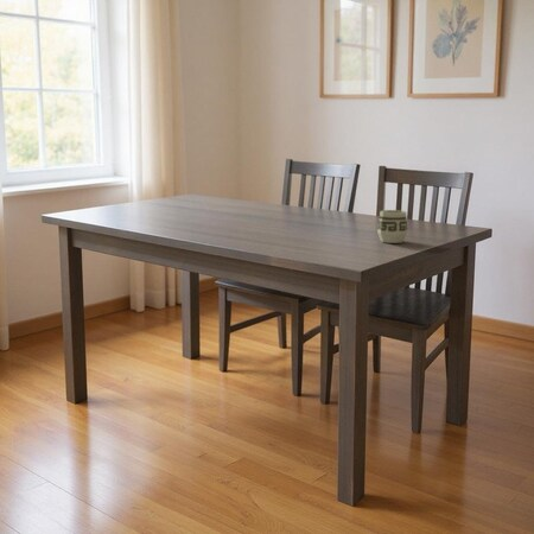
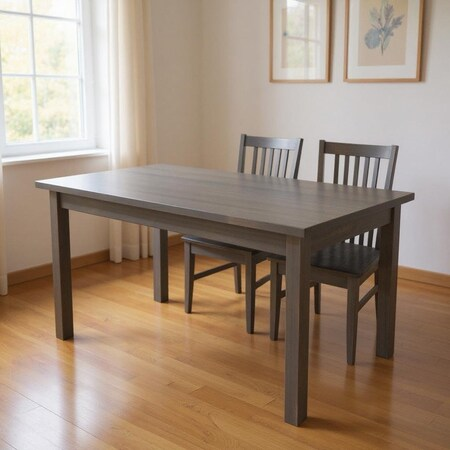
- cup (392, 225)
